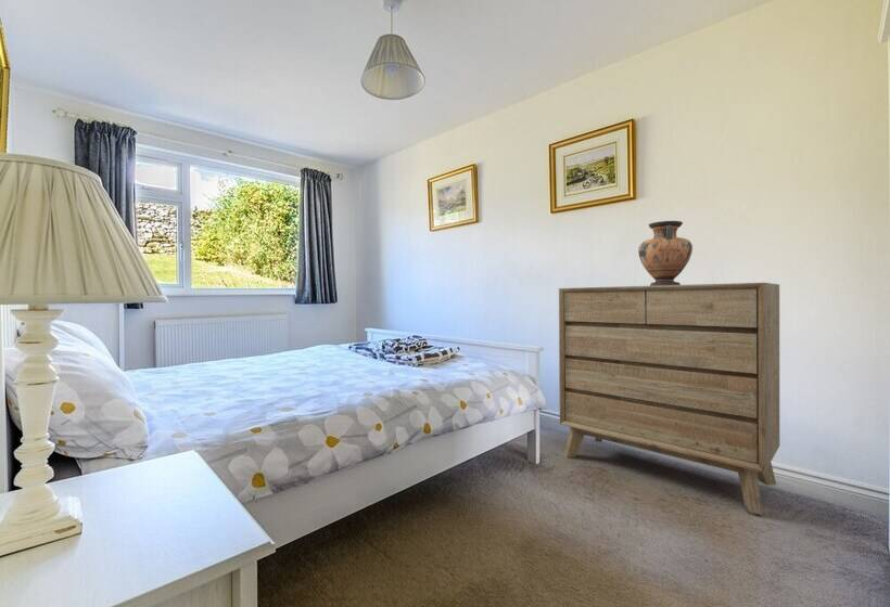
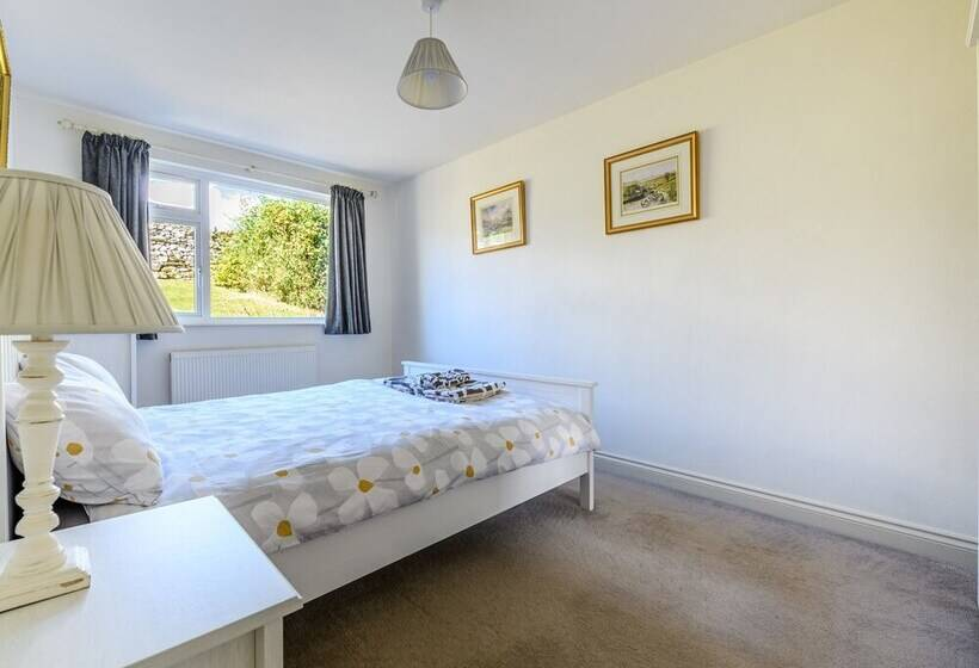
- dresser (660, 377)
- vase (664, 254)
